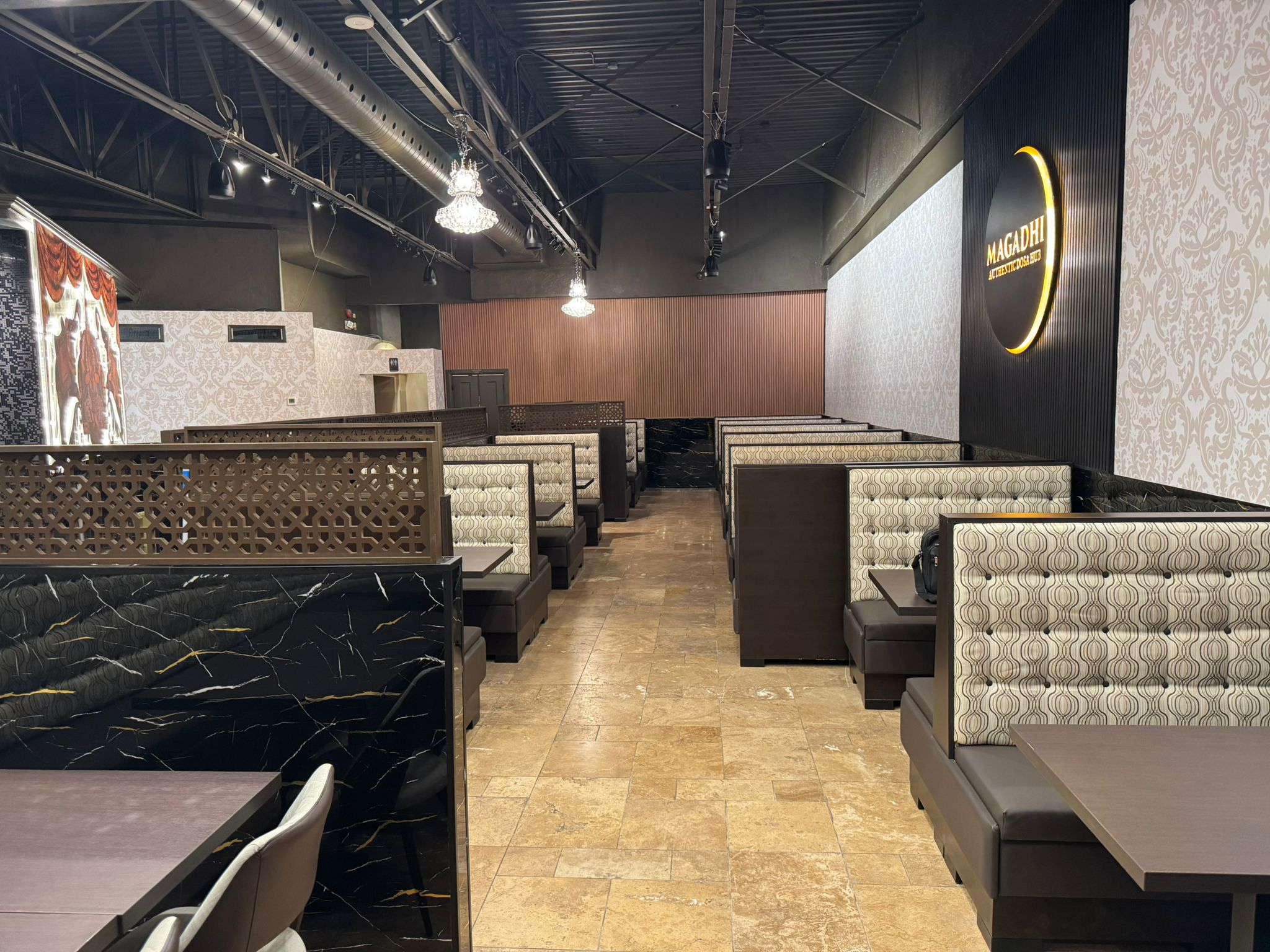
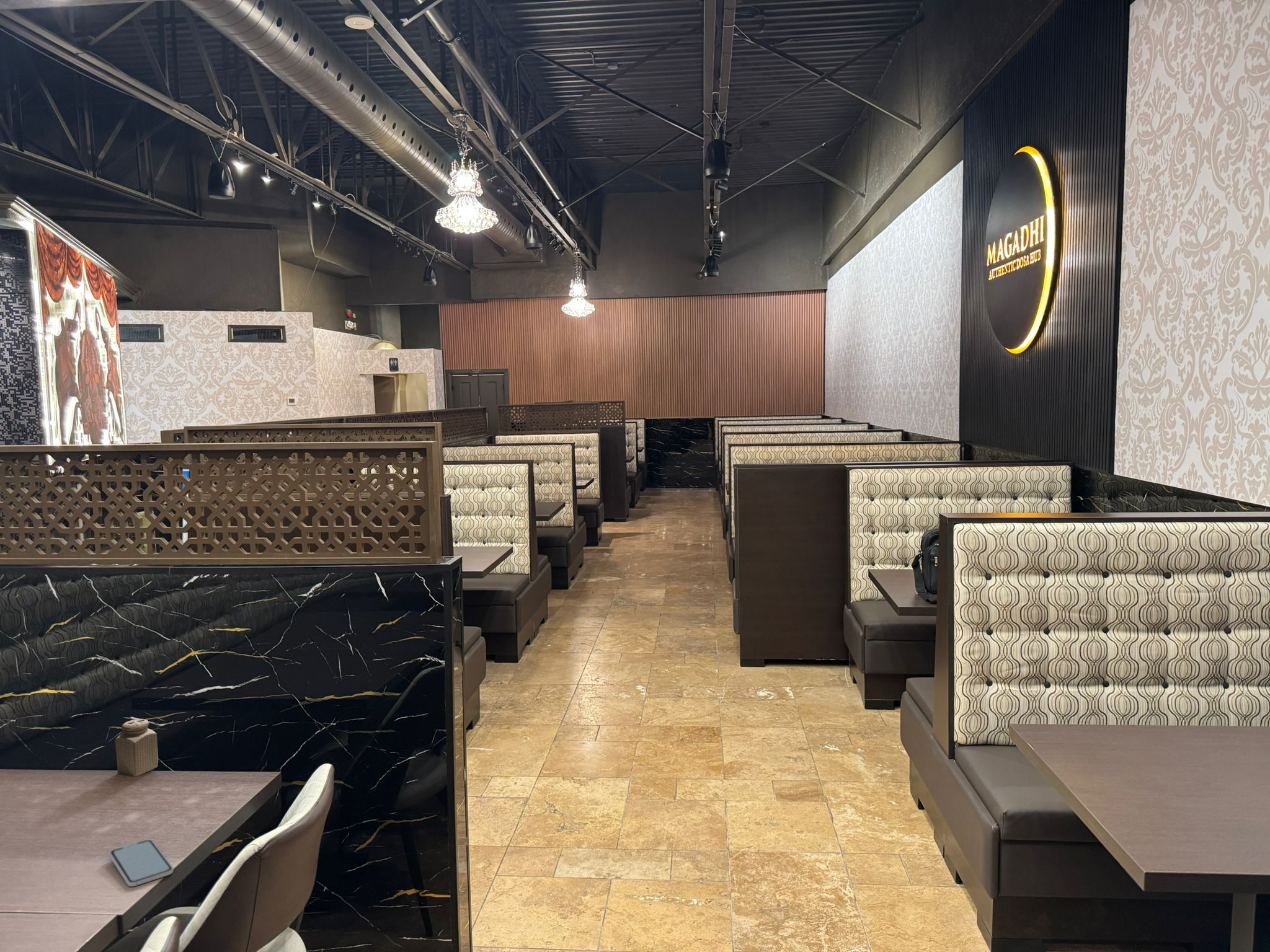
+ salt shaker (136, 746)
+ smartphone (141, 862)
